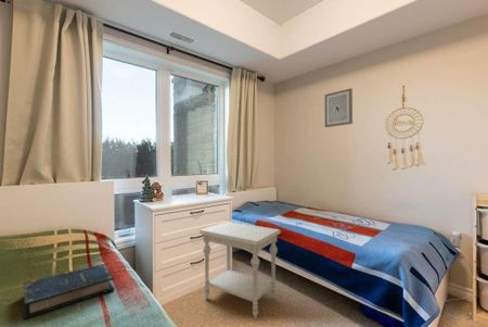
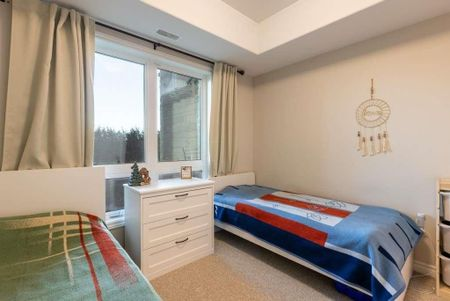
- book (69, 286)
- side table (236, 272)
- wall art (337, 109)
